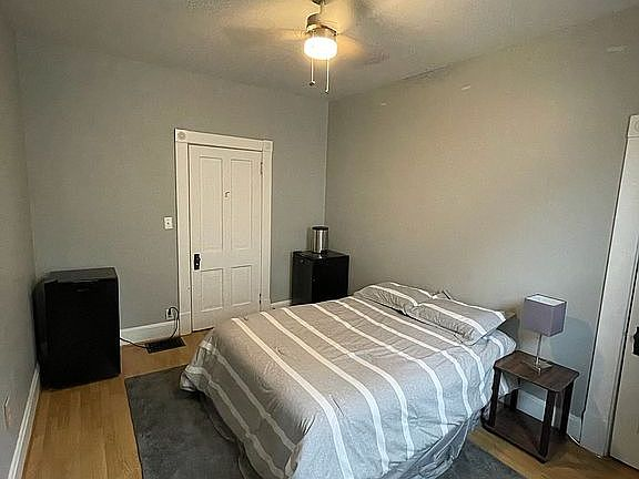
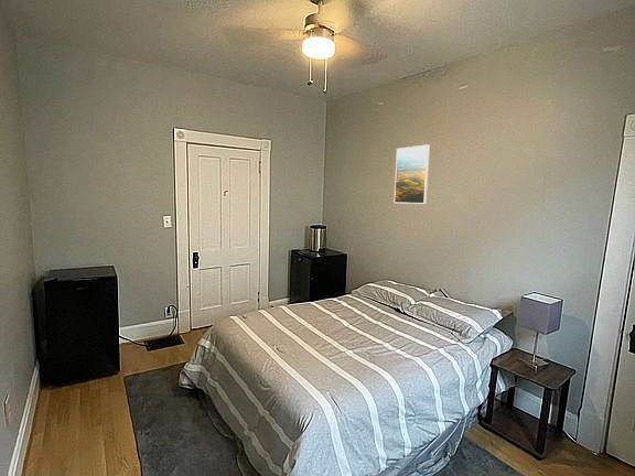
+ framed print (411, 175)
